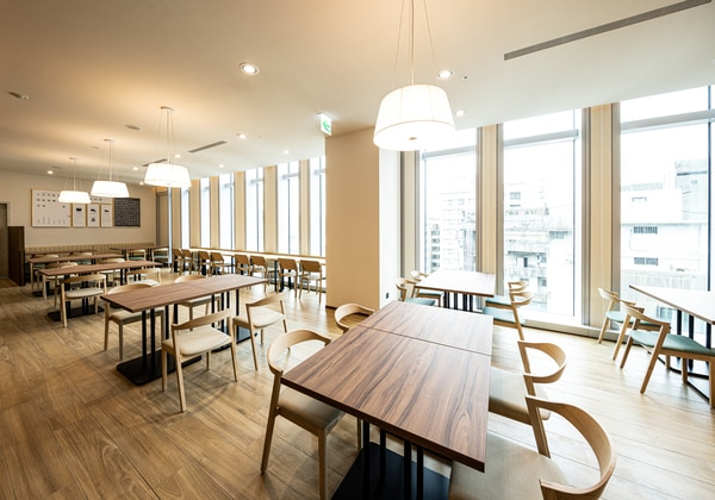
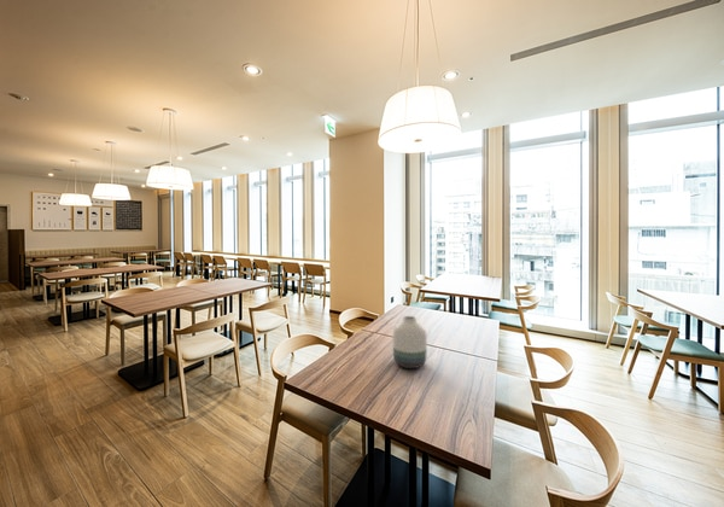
+ vase (409, 340)
